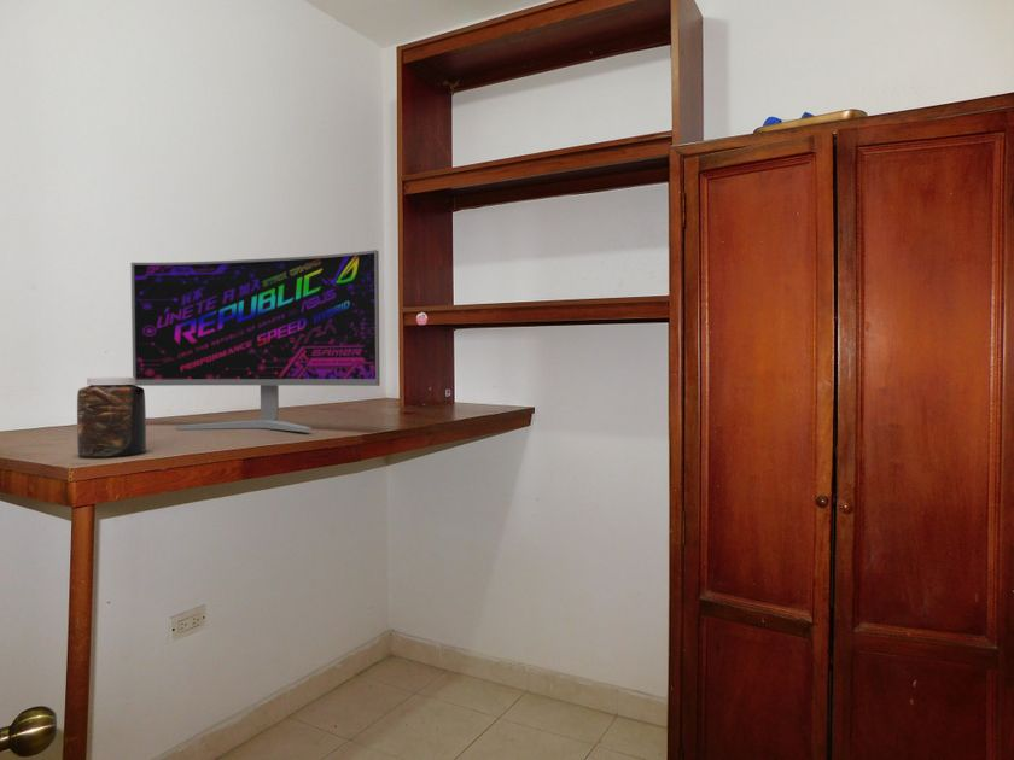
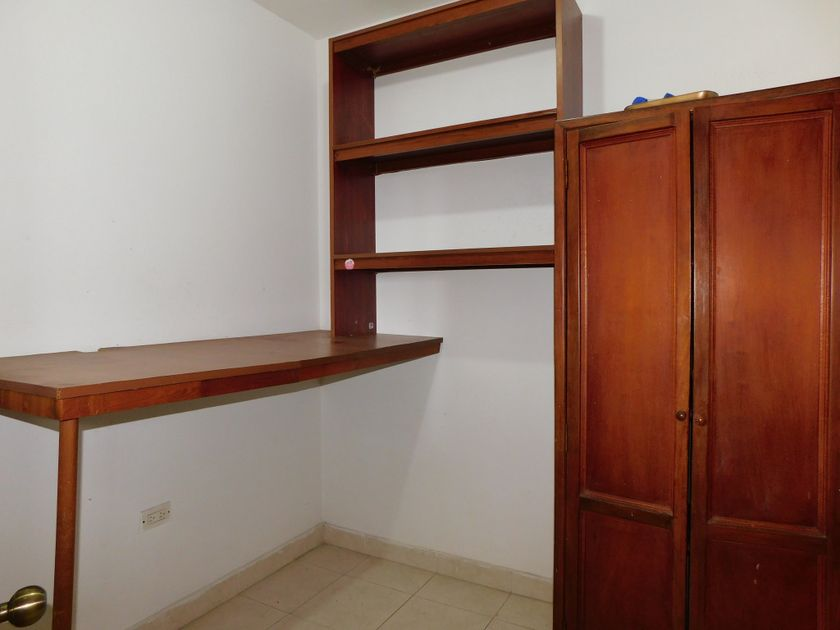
- jar (112, 415)
- monitor (255, 343)
